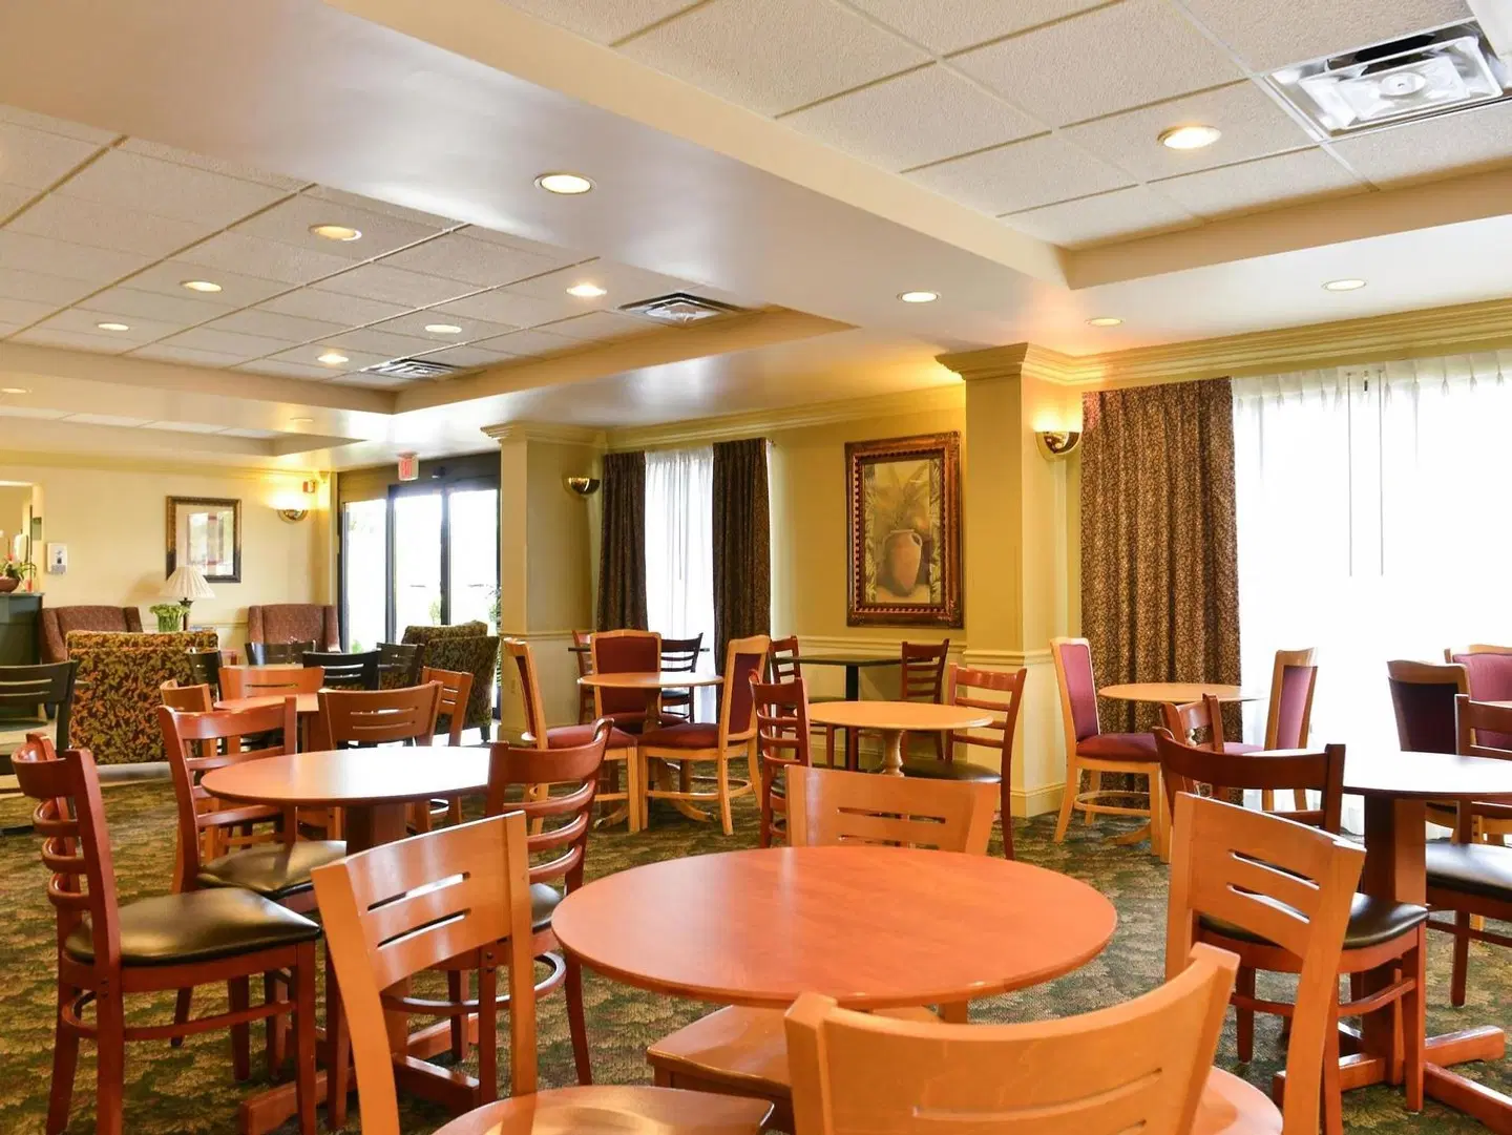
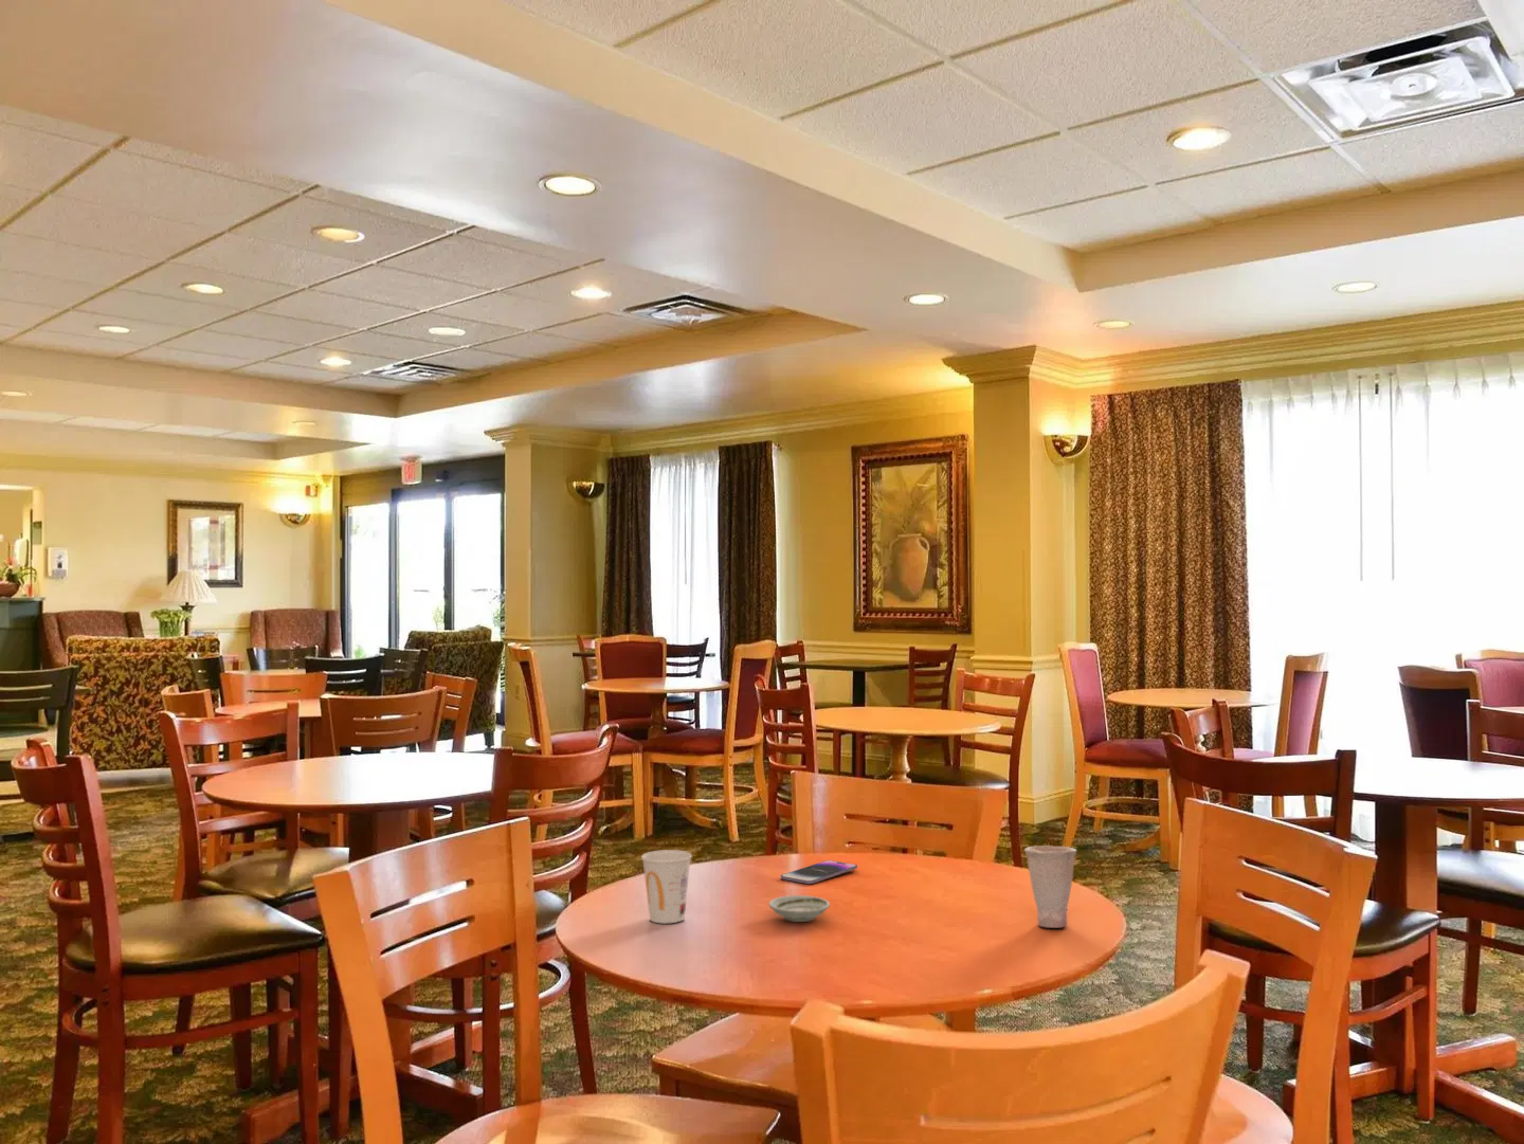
+ cup (1050, 884)
+ smartphone (820, 871)
+ saucer (799, 908)
+ cup (667, 887)
